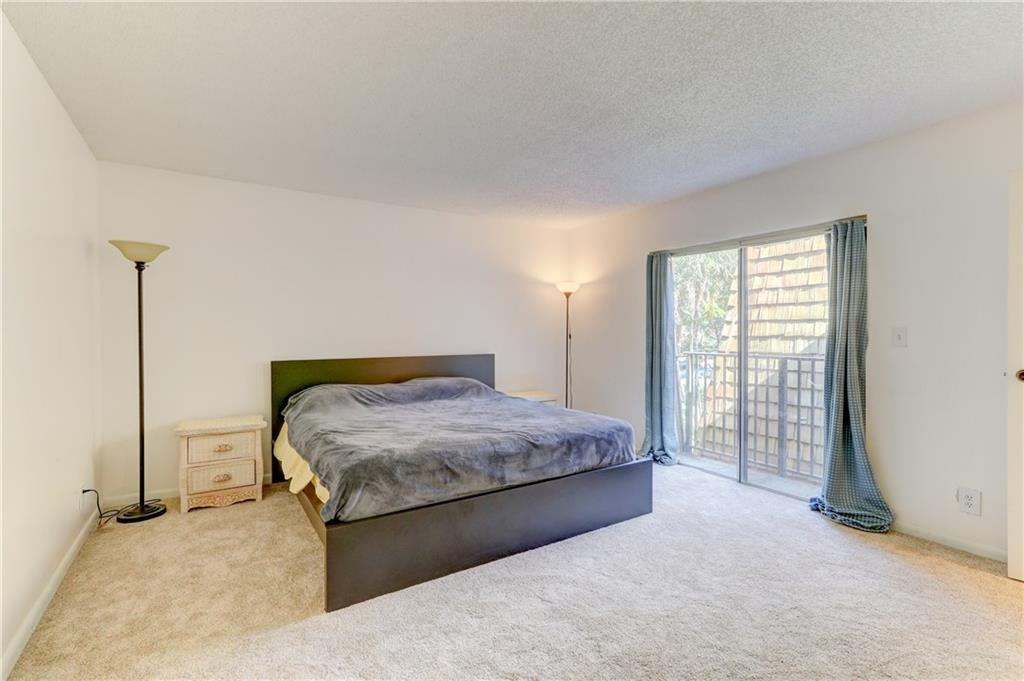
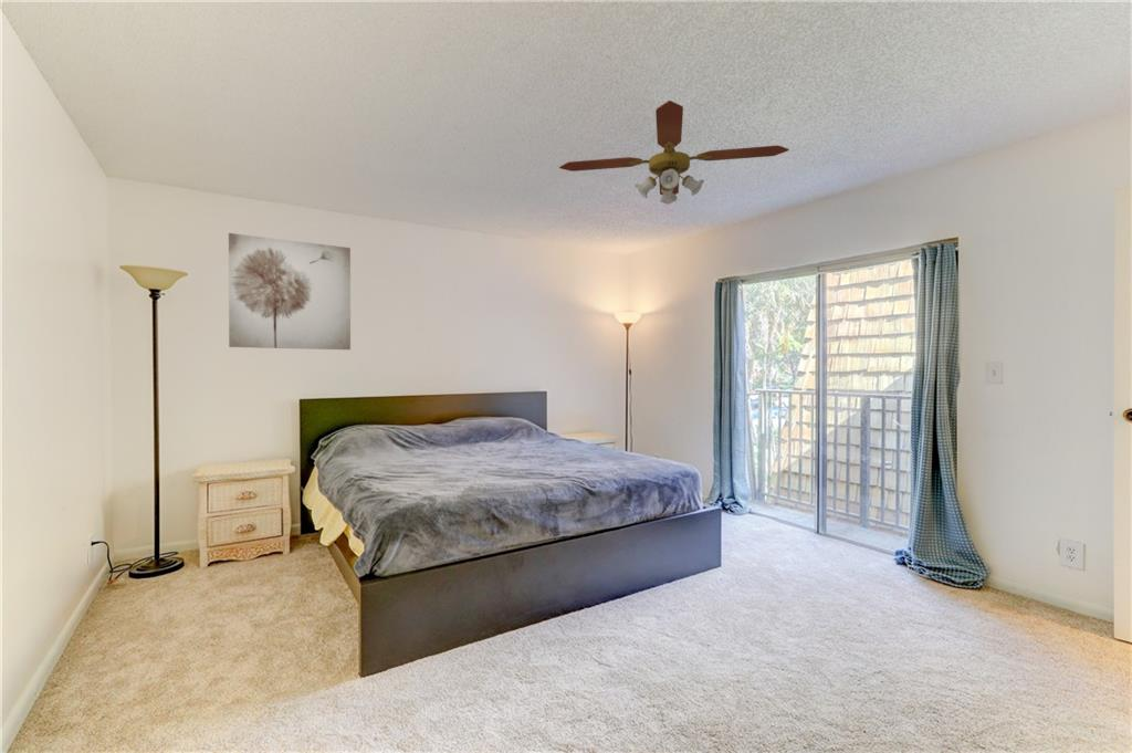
+ wall art (292, 294)
+ ceiling fan (669, 166)
